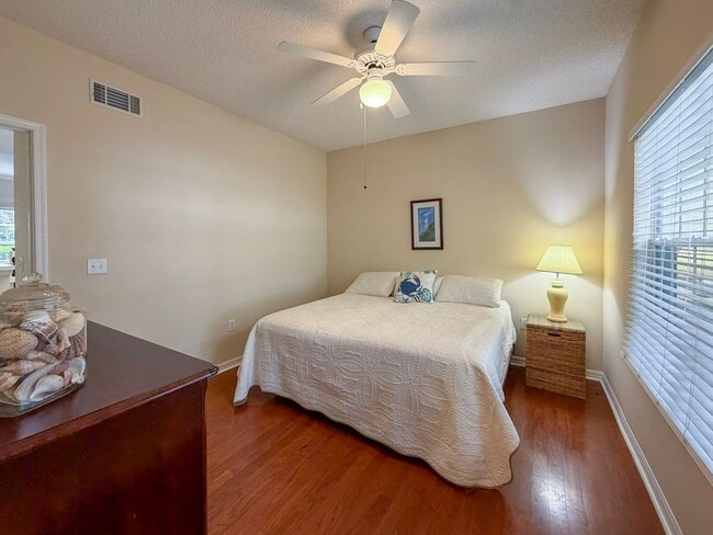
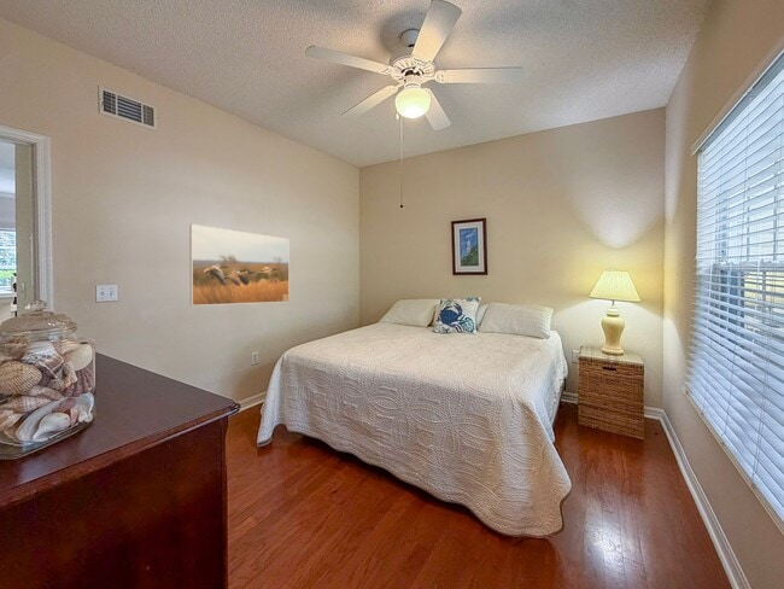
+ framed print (245, 268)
